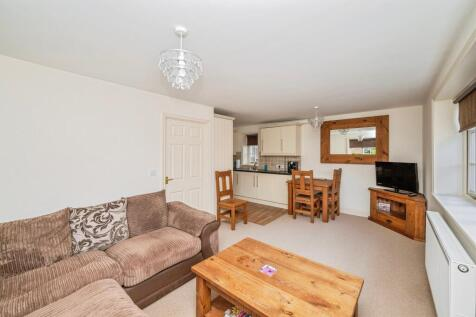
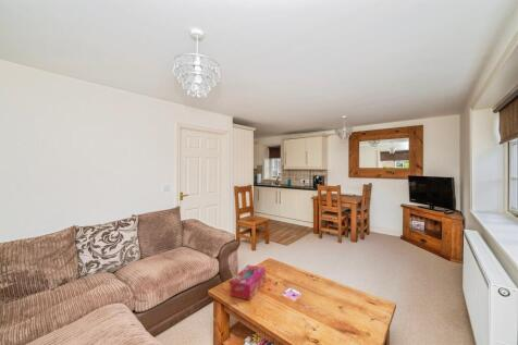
+ tissue box (248, 281)
